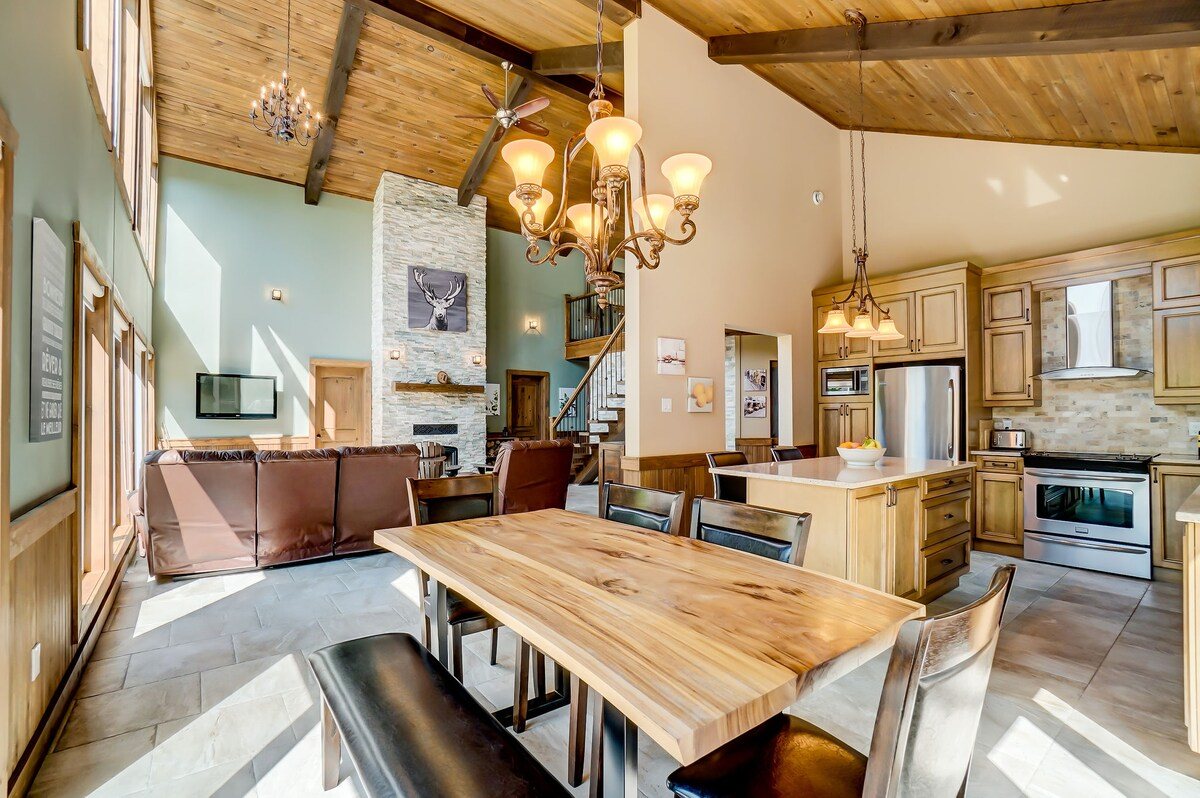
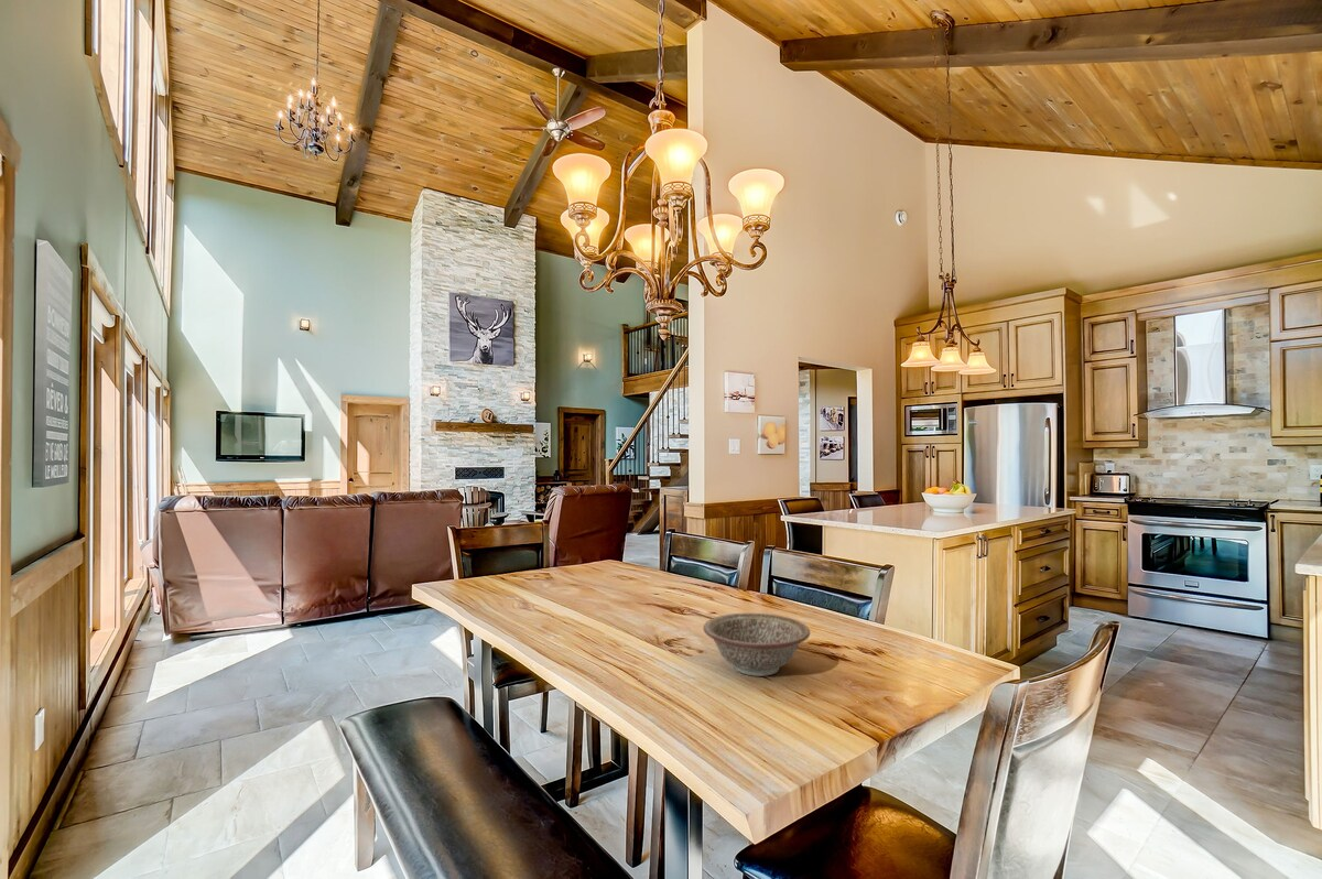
+ decorative bowl (756, 647)
